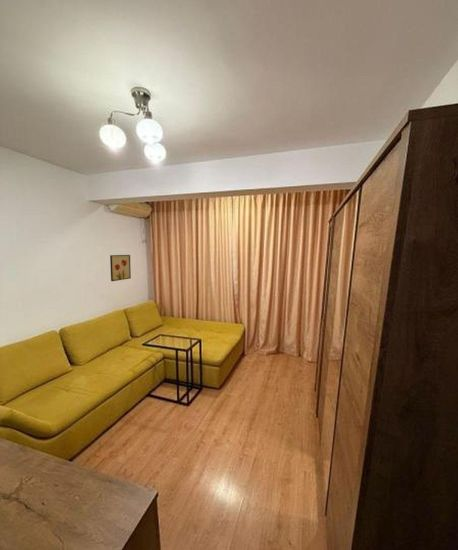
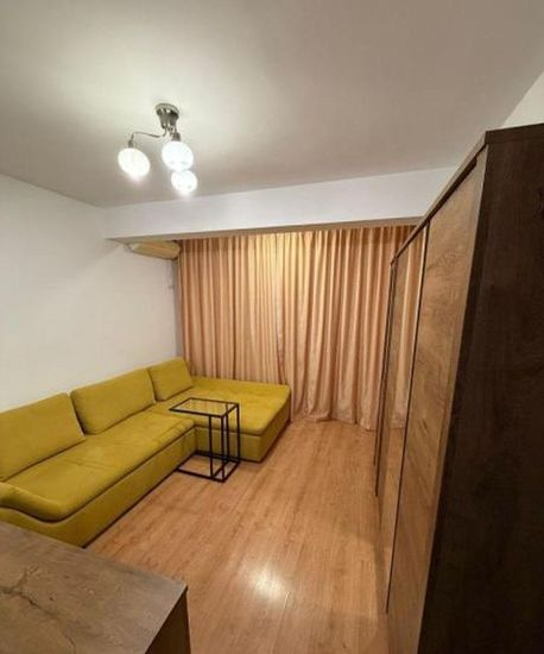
- wall art (120, 267)
